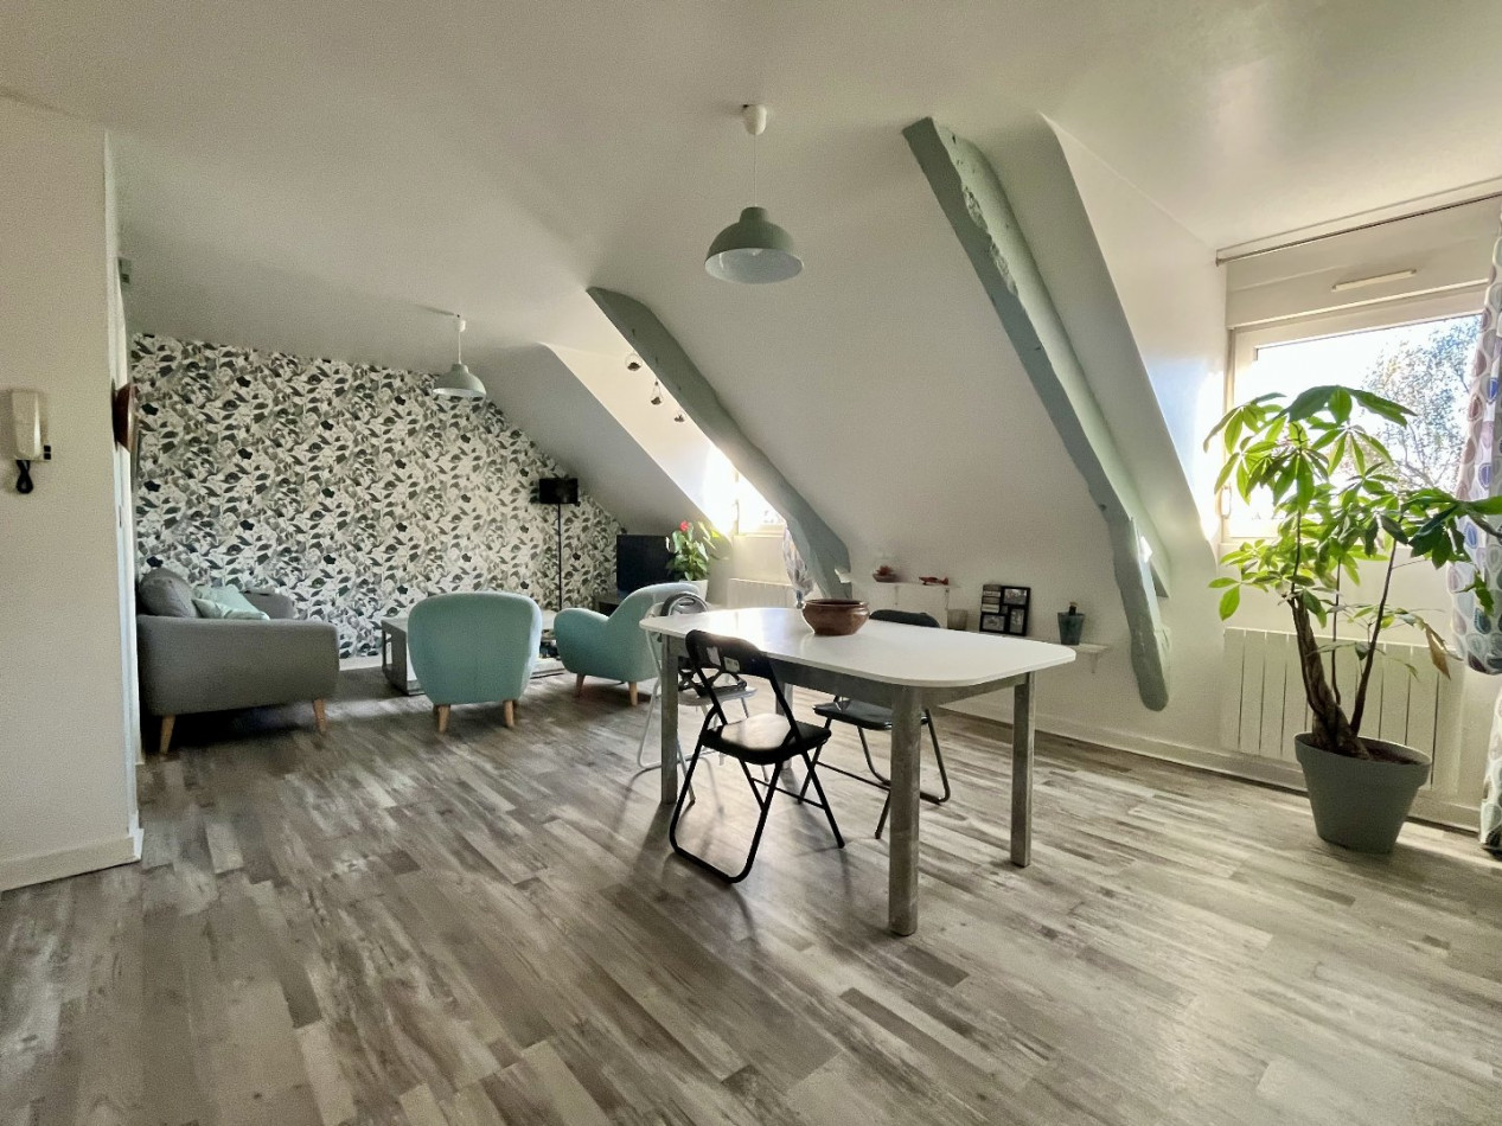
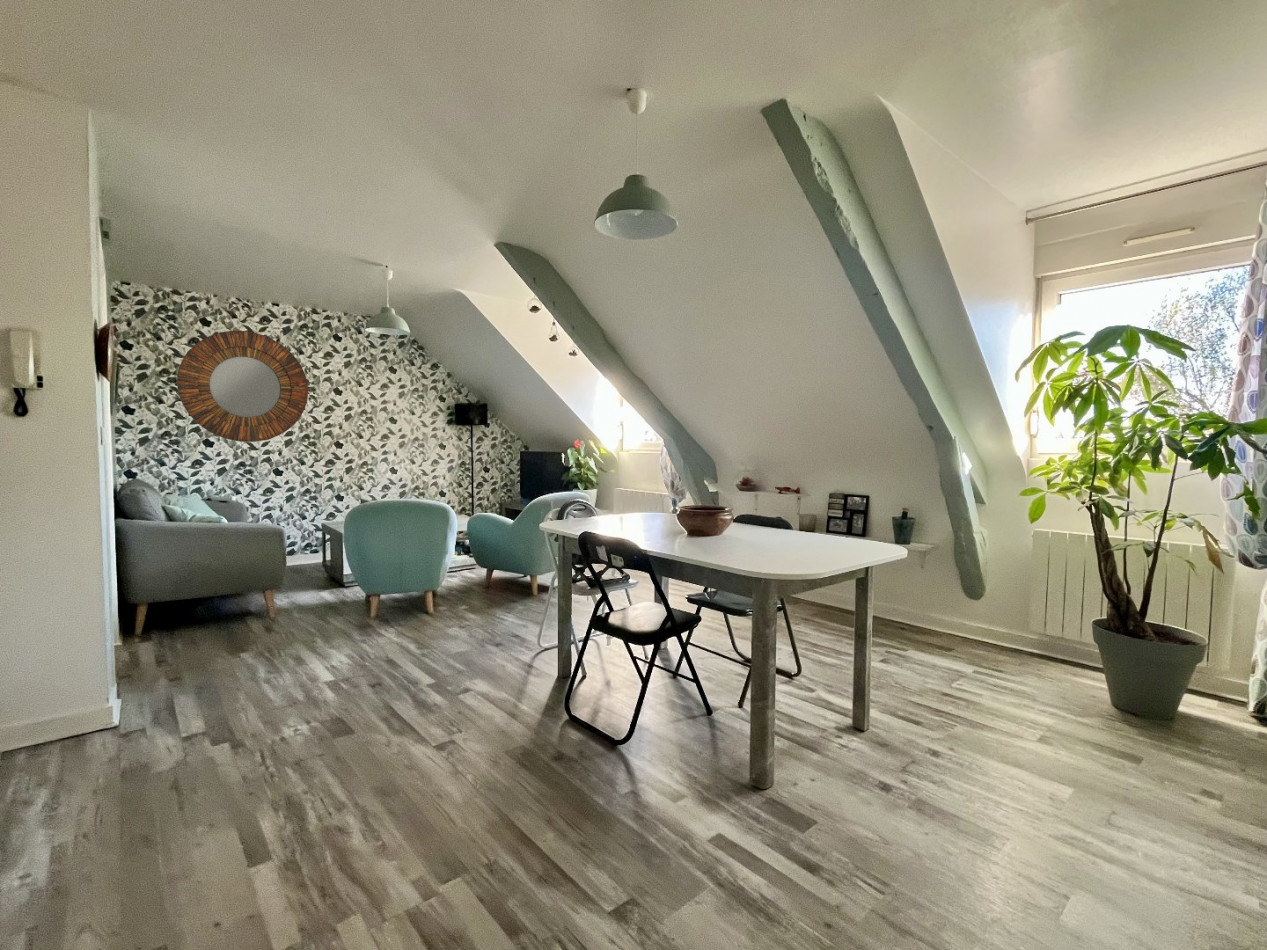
+ home mirror (246, 386)
